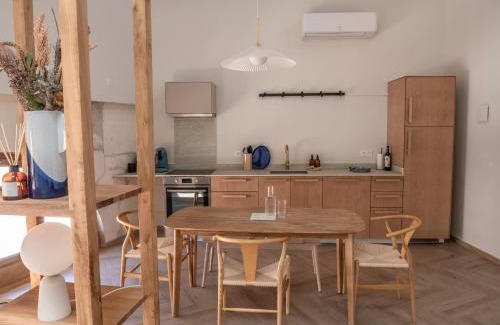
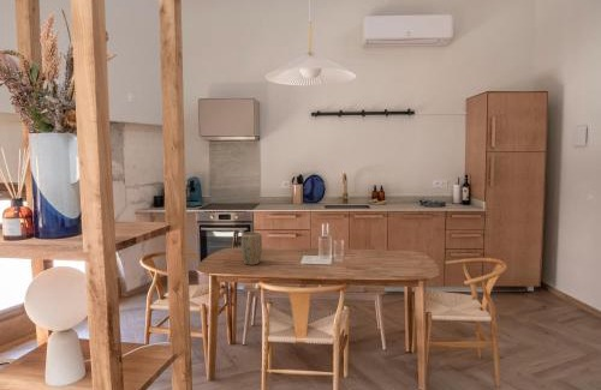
+ plant pot (251, 247)
